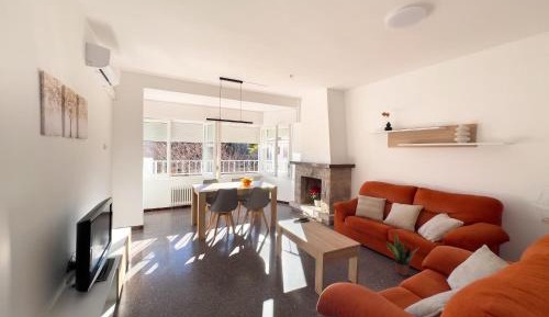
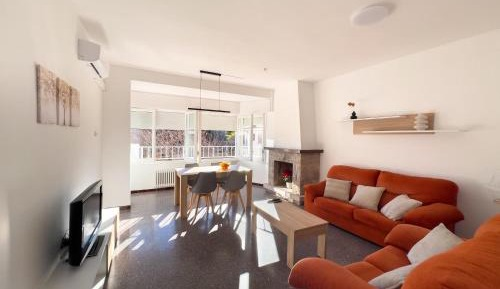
- potted plant (401, 253)
